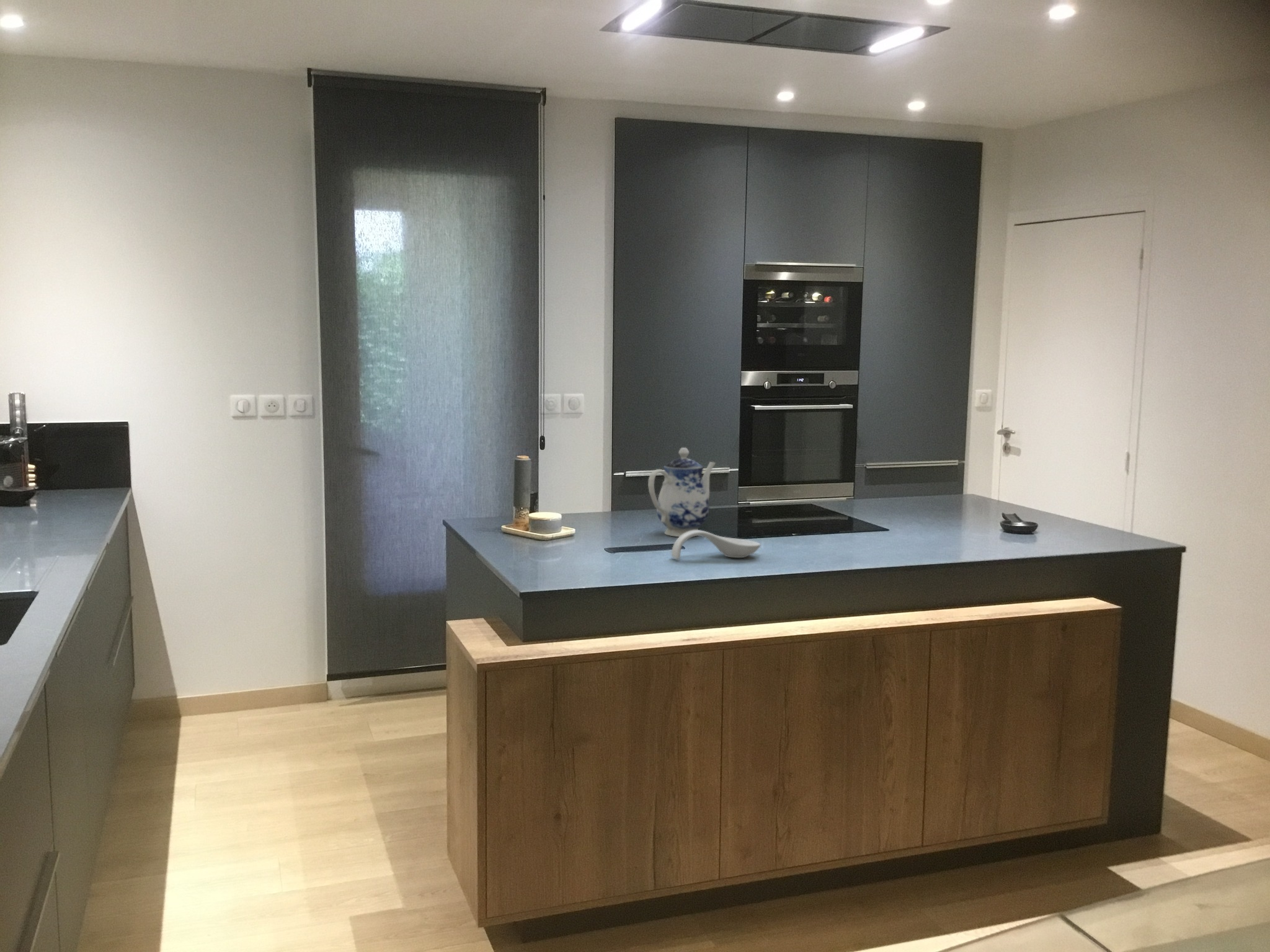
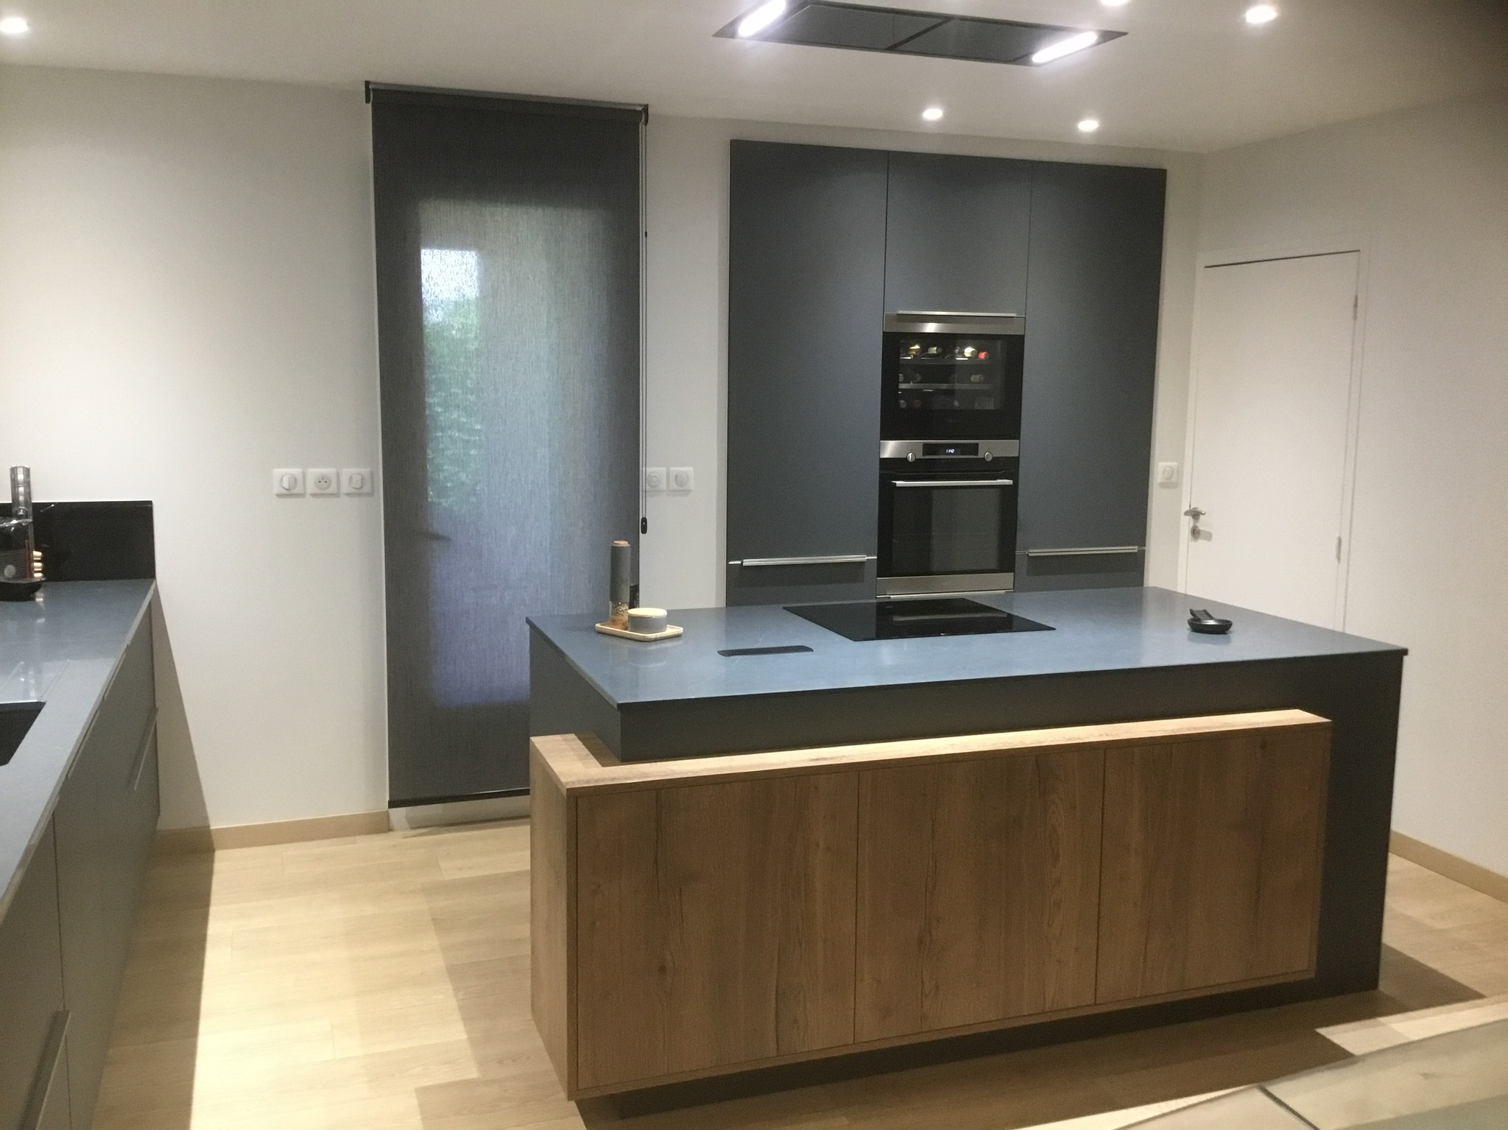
- teapot (683, 491)
- spoon rest (717, 543)
